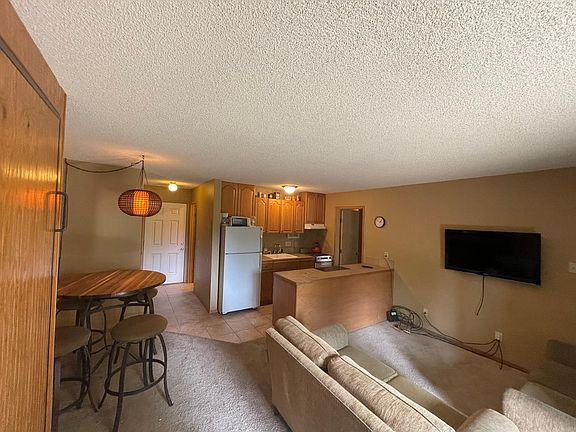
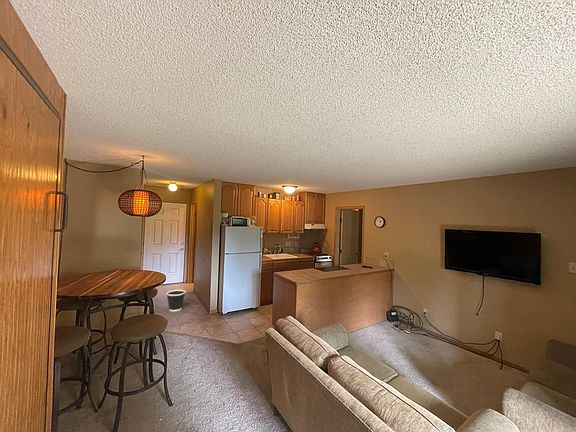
+ wastebasket (175, 300)
